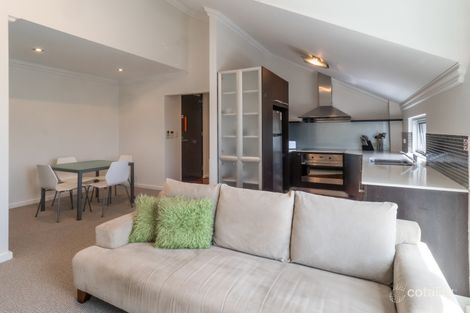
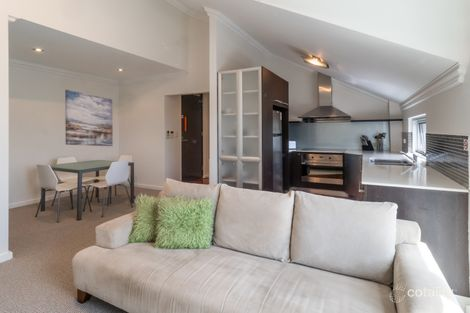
+ wall art (90, 120)
